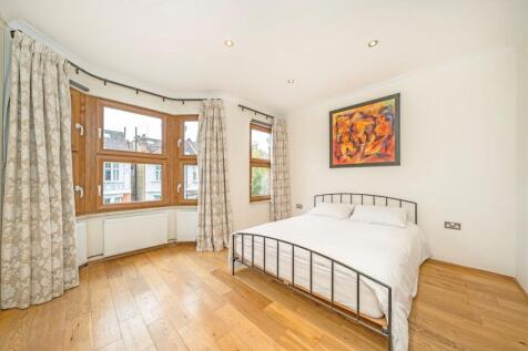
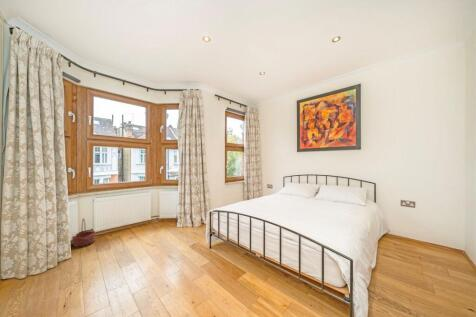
+ basket (84, 231)
